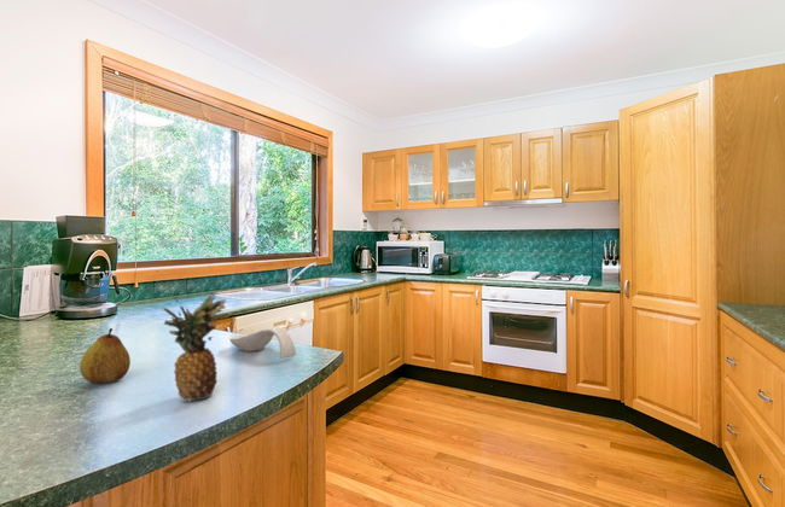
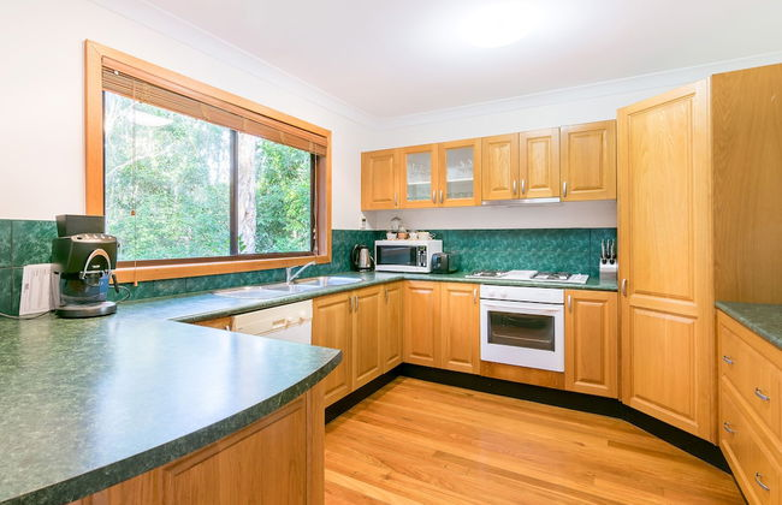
- fruit (197, 346)
- spoon rest (263, 338)
- fruit (105, 354)
